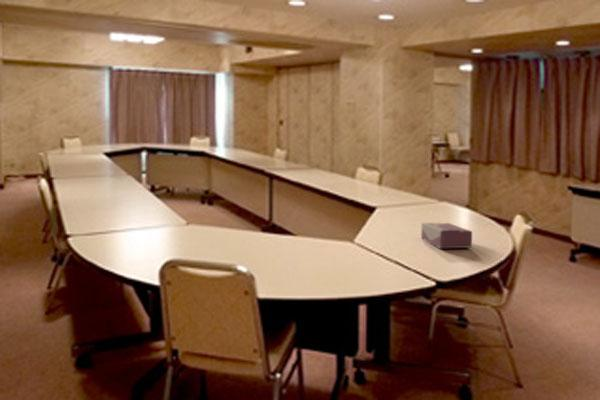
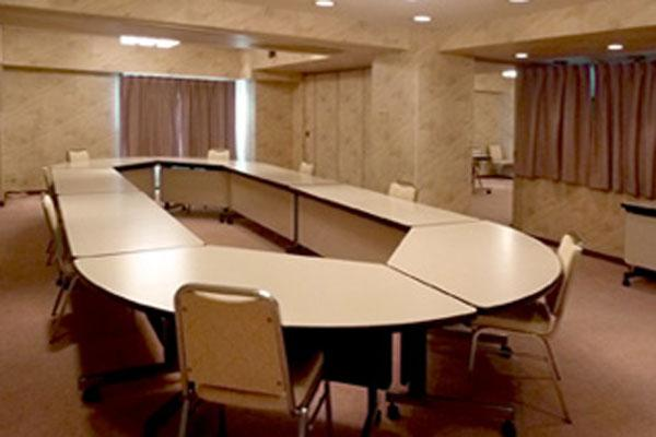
- tissue box (445, 234)
